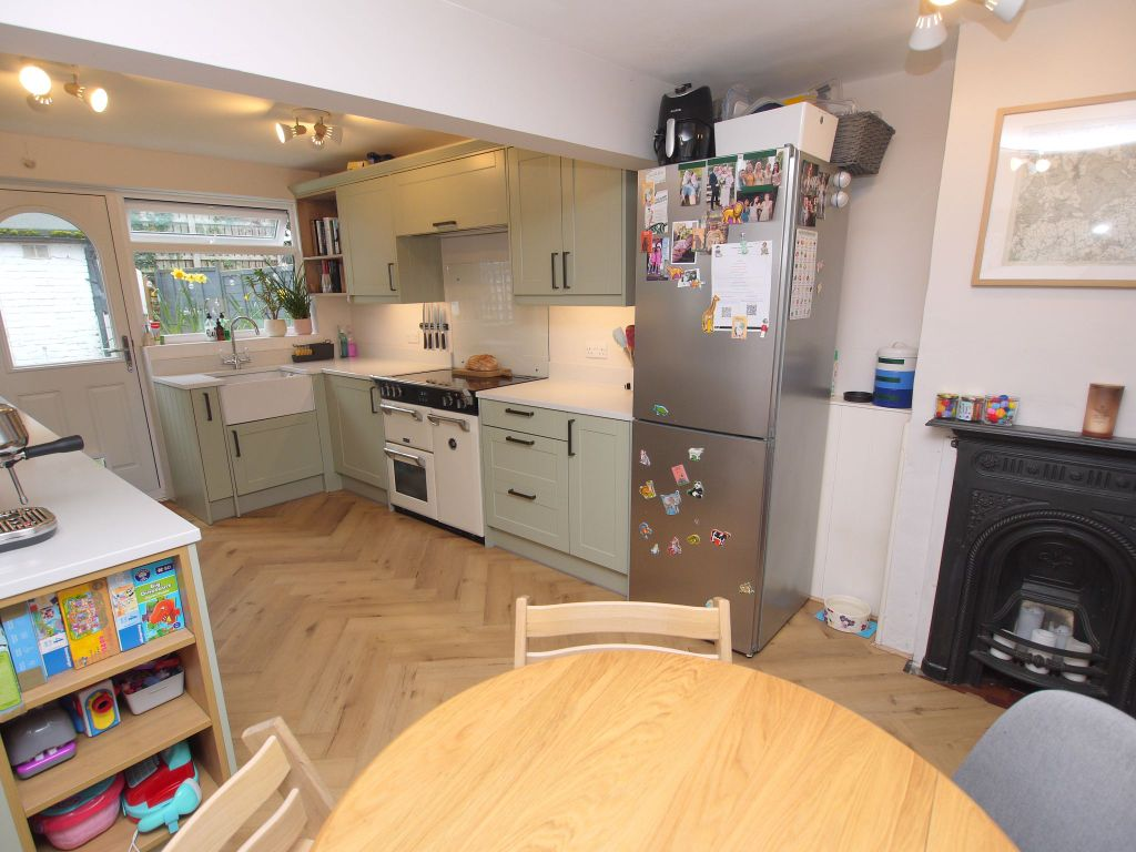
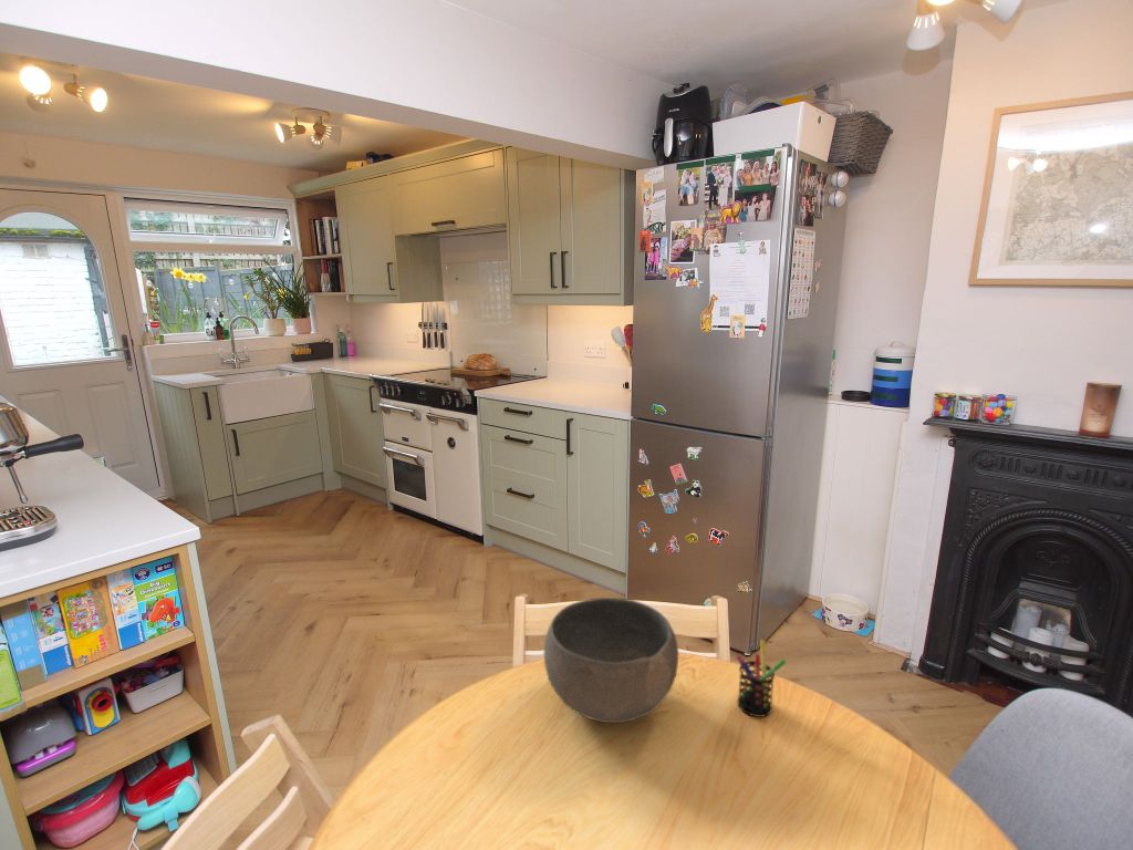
+ pen holder (760, 677)
+ bowl (610, 663)
